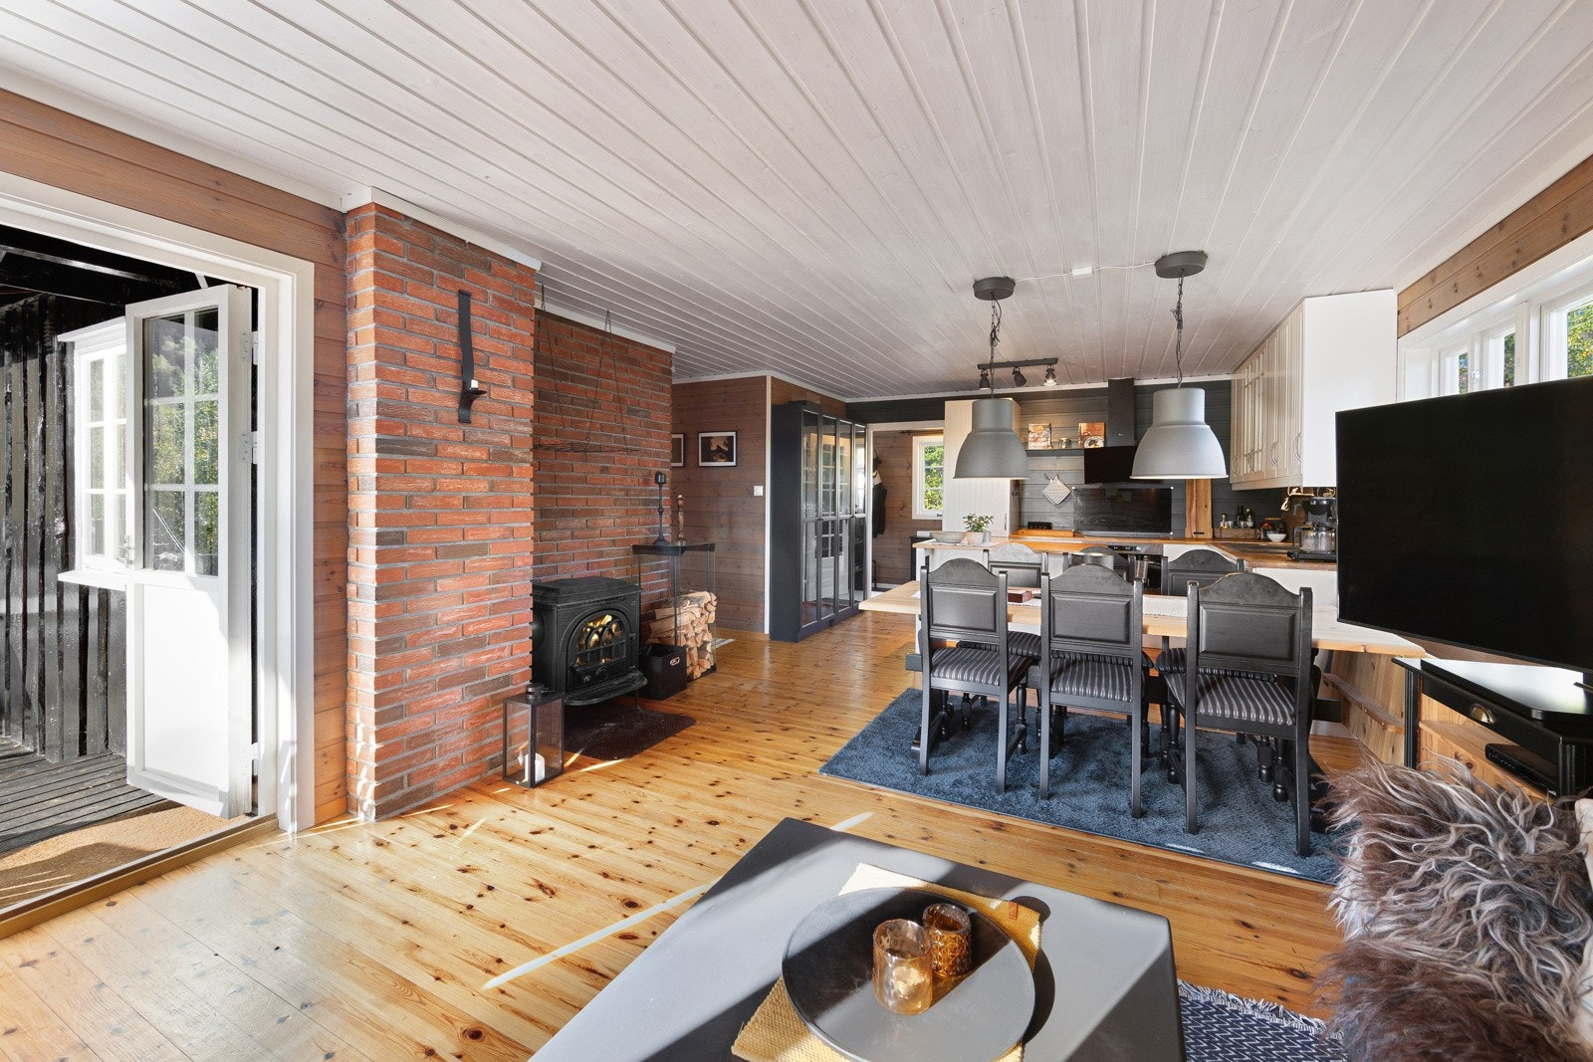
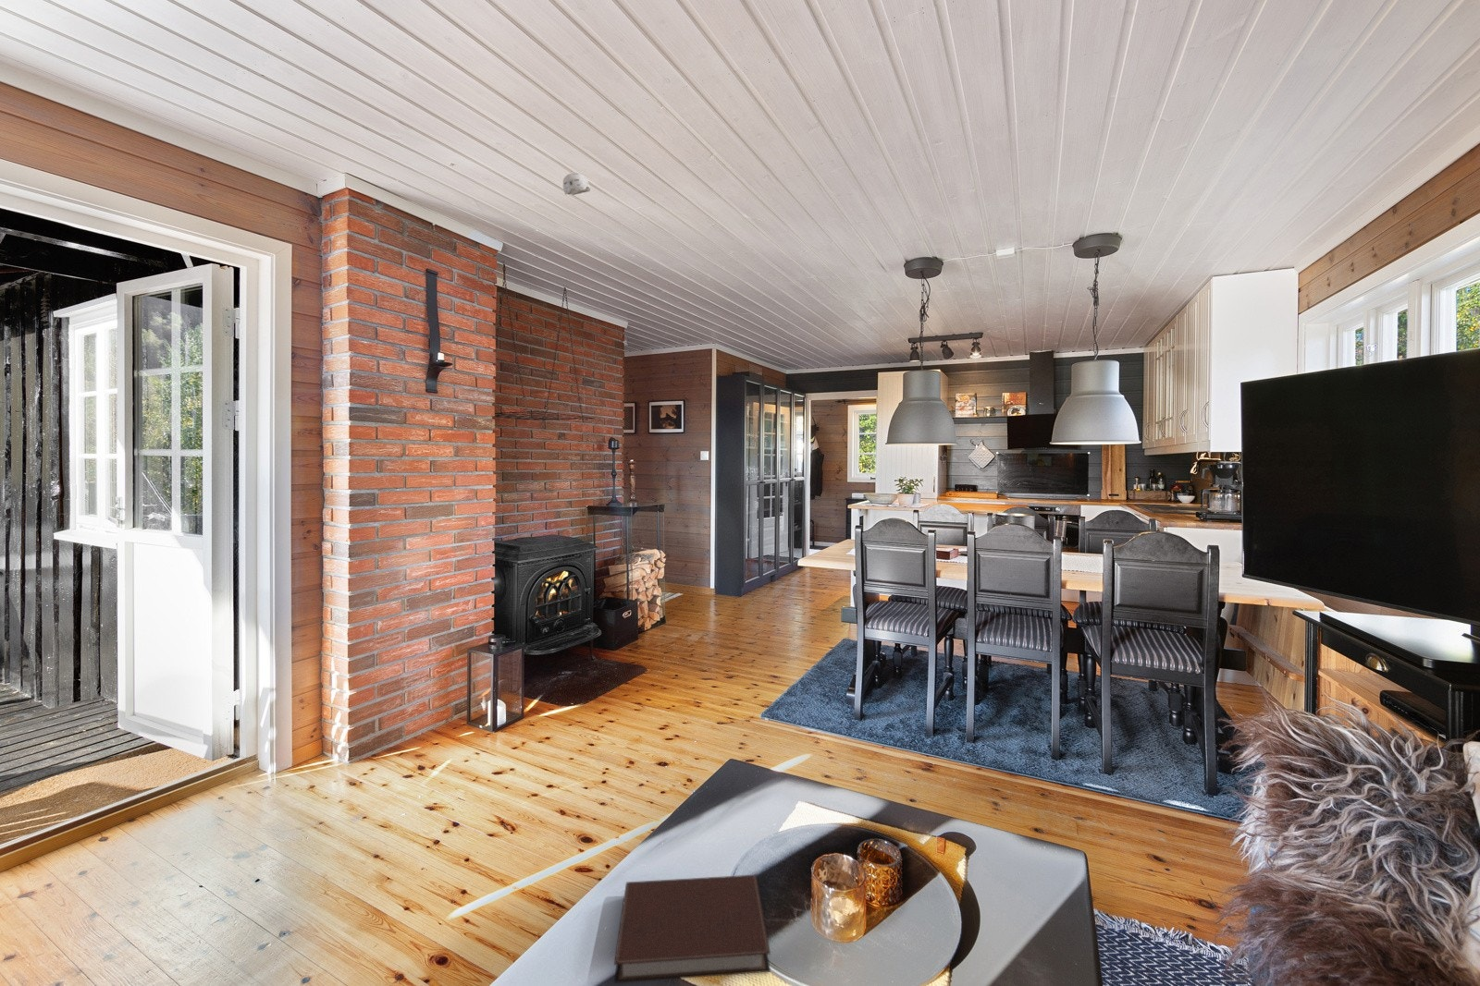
+ smoke detector (576, 186)
+ notebook (692, 921)
